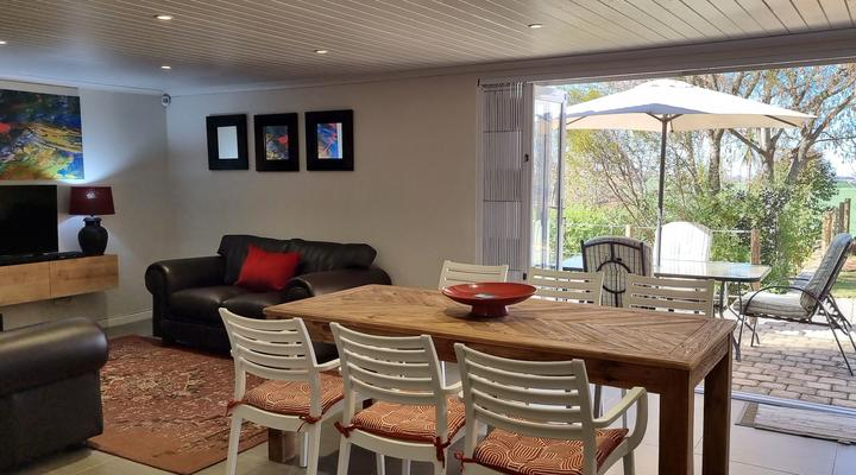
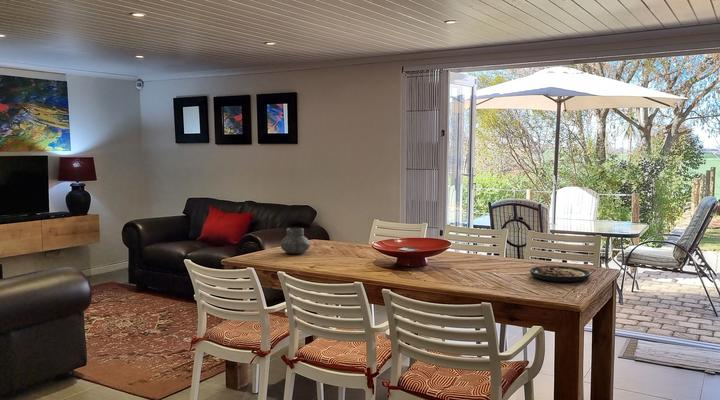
+ vase (295, 240)
+ plate (559, 272)
